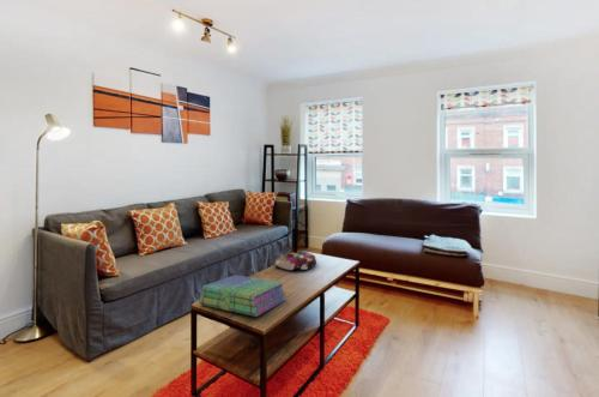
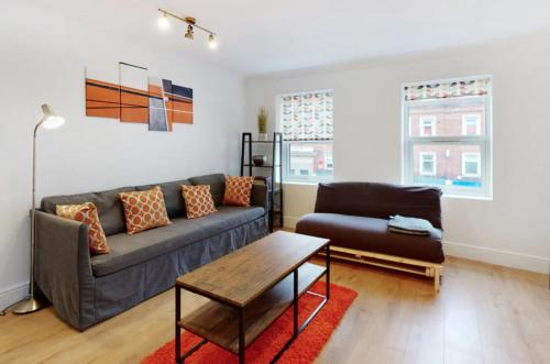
- stack of books (243, 293)
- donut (296, 258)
